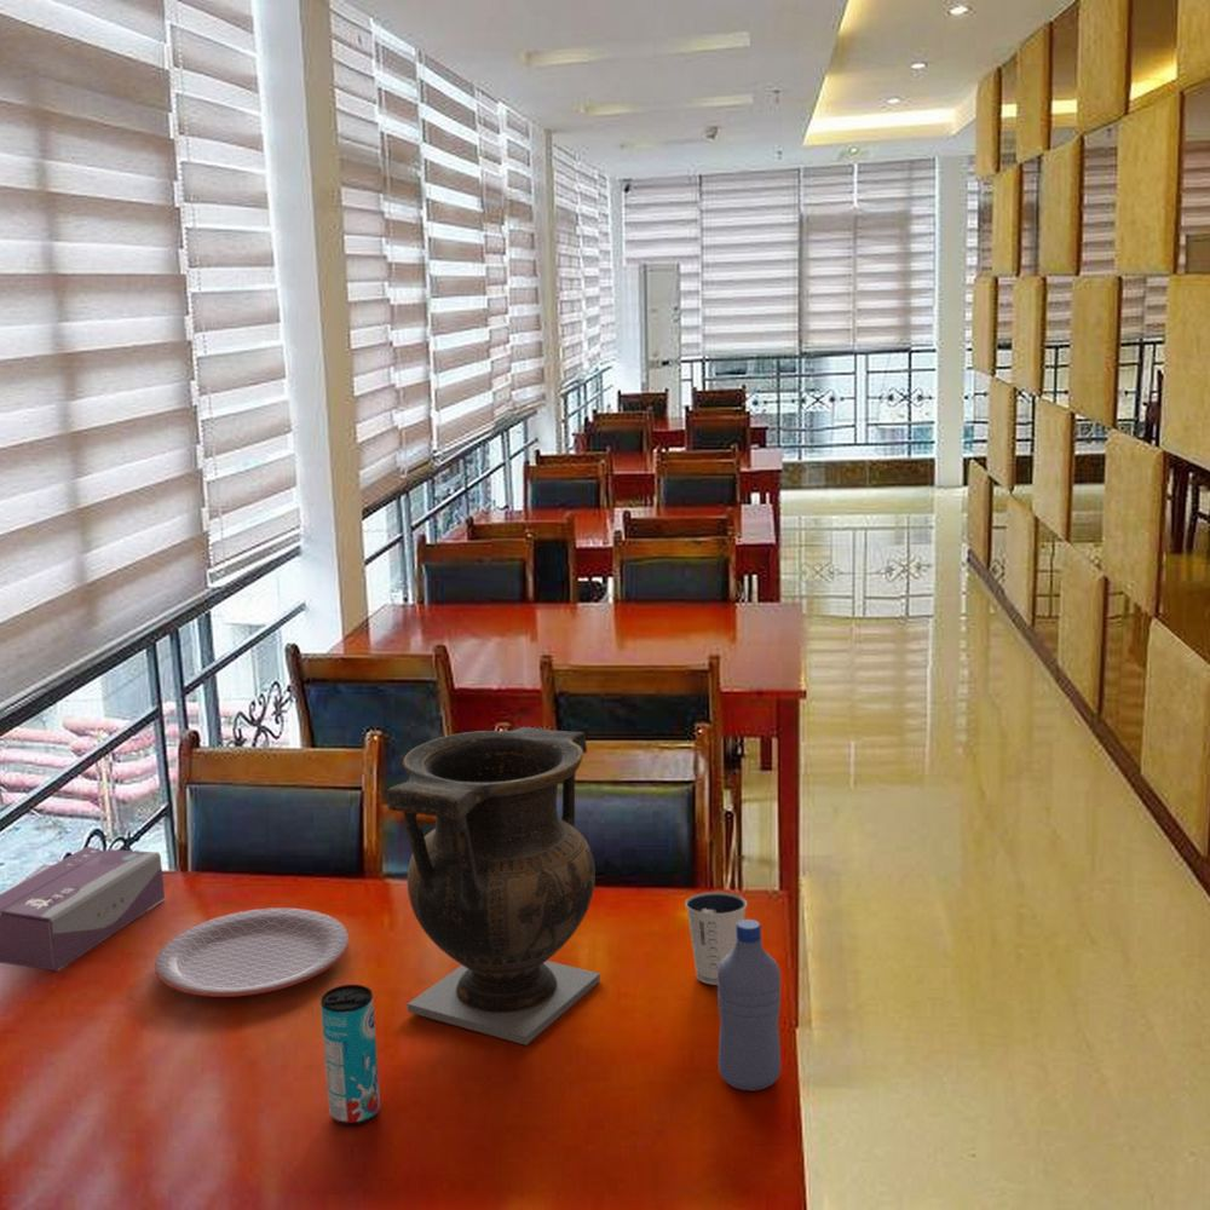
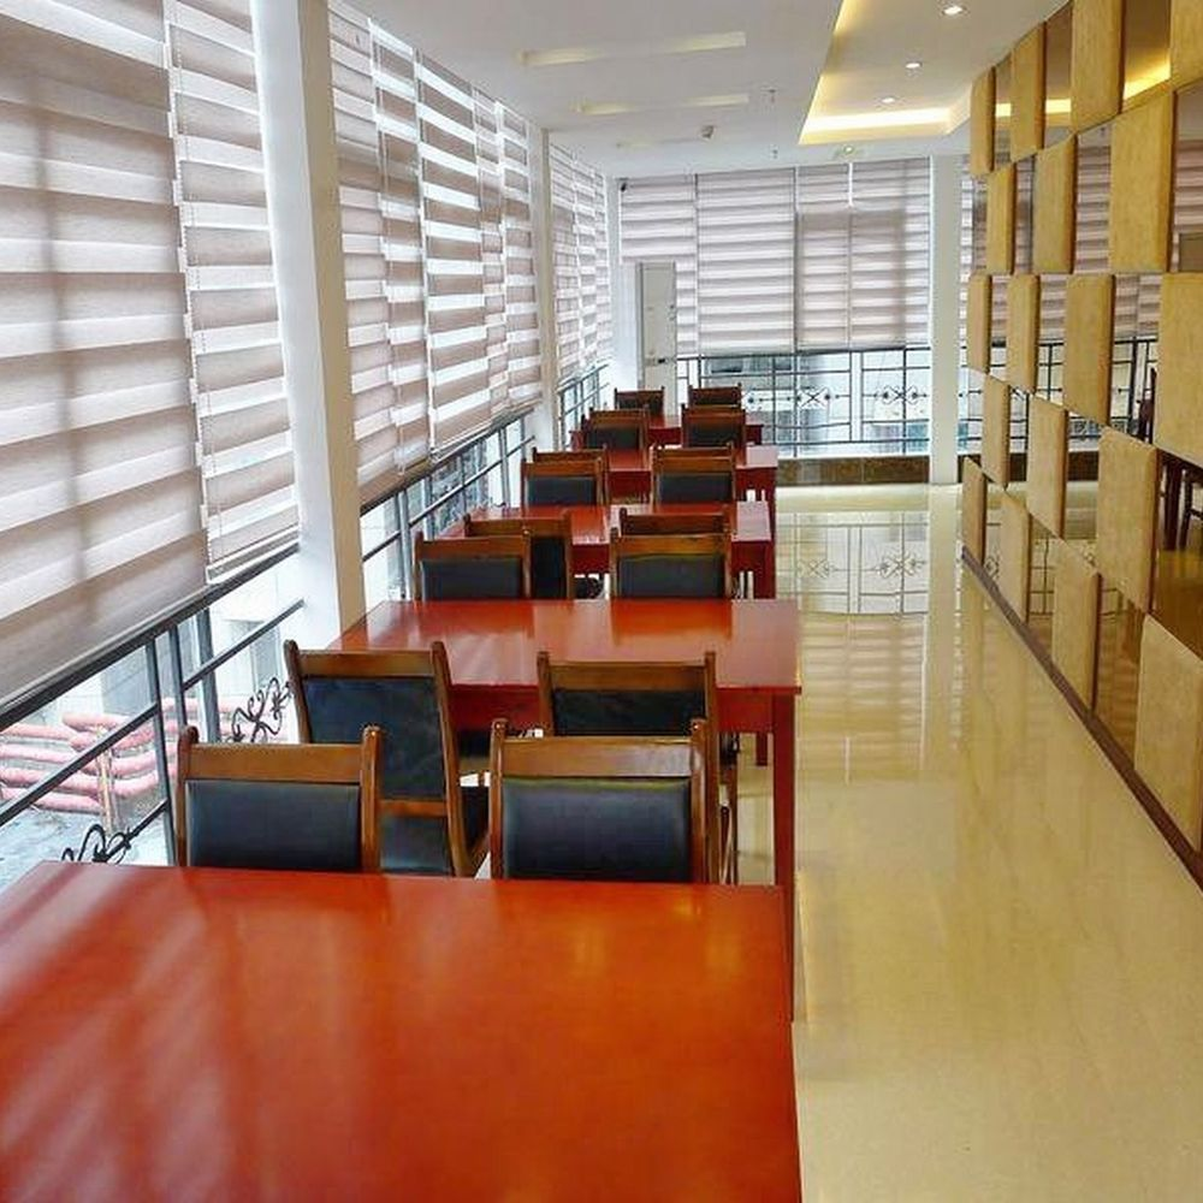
- beverage can (351, 1055)
- dixie cup (716, 938)
- tissue box (70, 903)
- water bottle (749, 1001)
- vase (500, 878)
- plate (254, 955)
